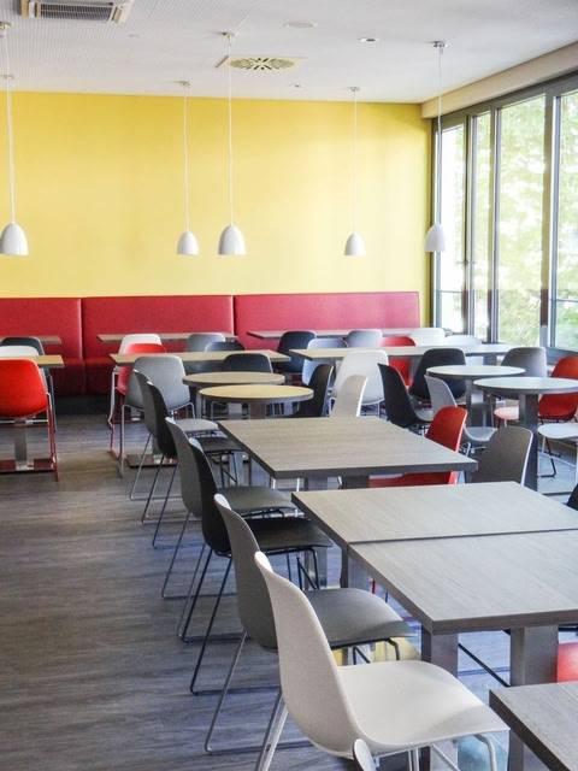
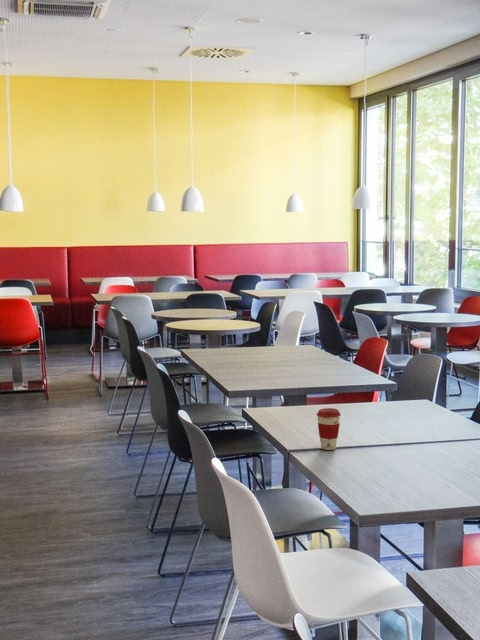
+ coffee cup (328, 429)
